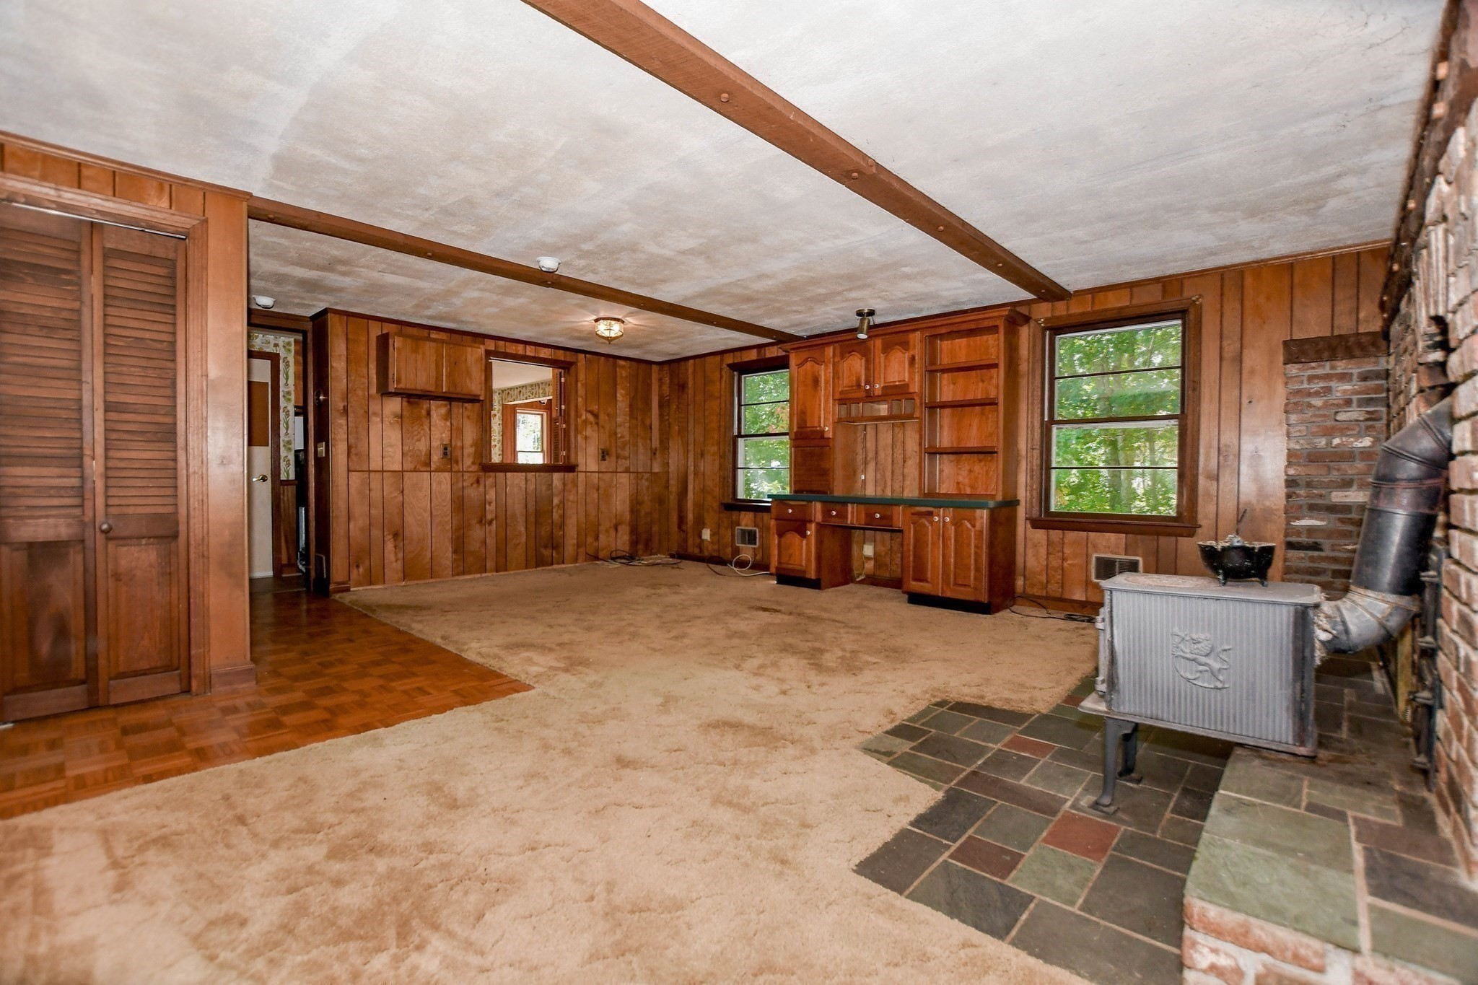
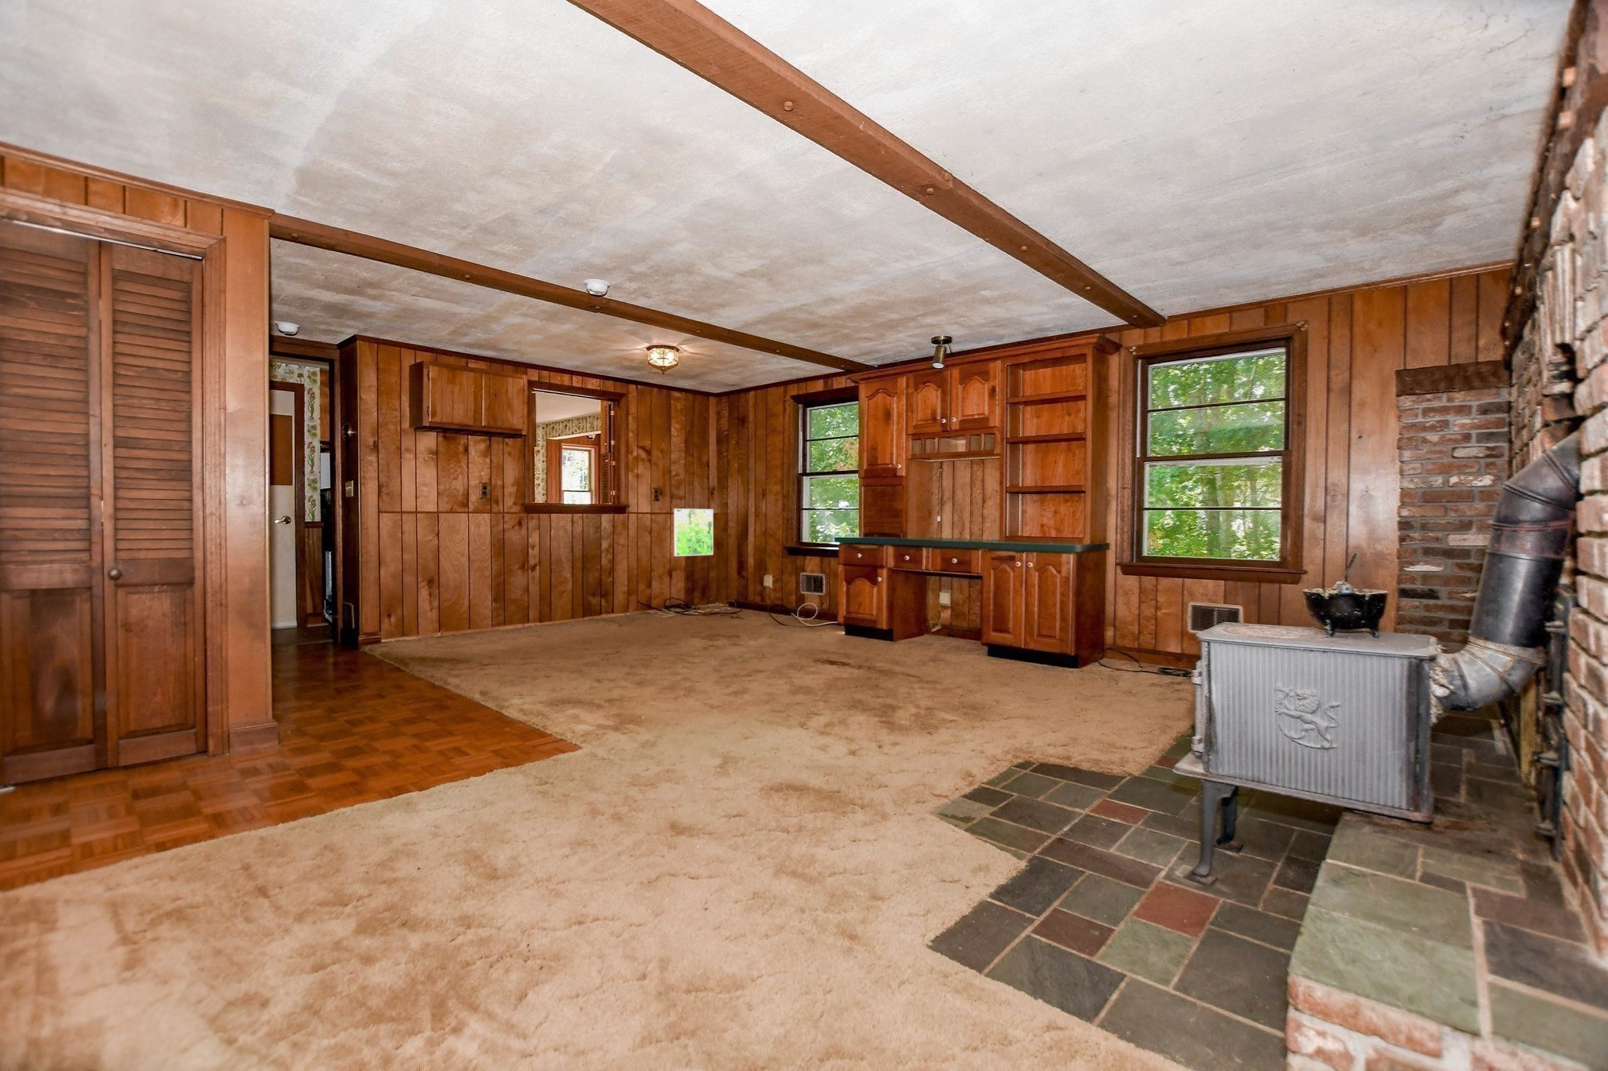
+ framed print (693, 532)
